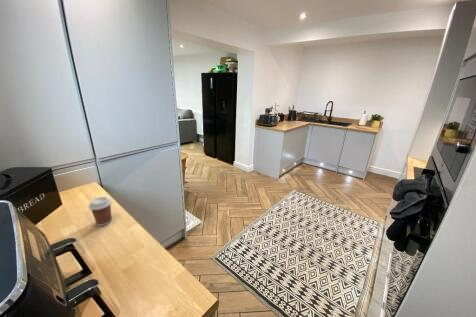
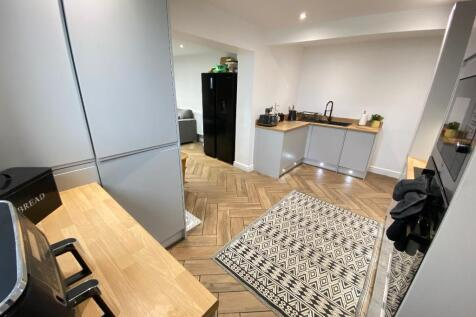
- coffee cup (101, 211)
